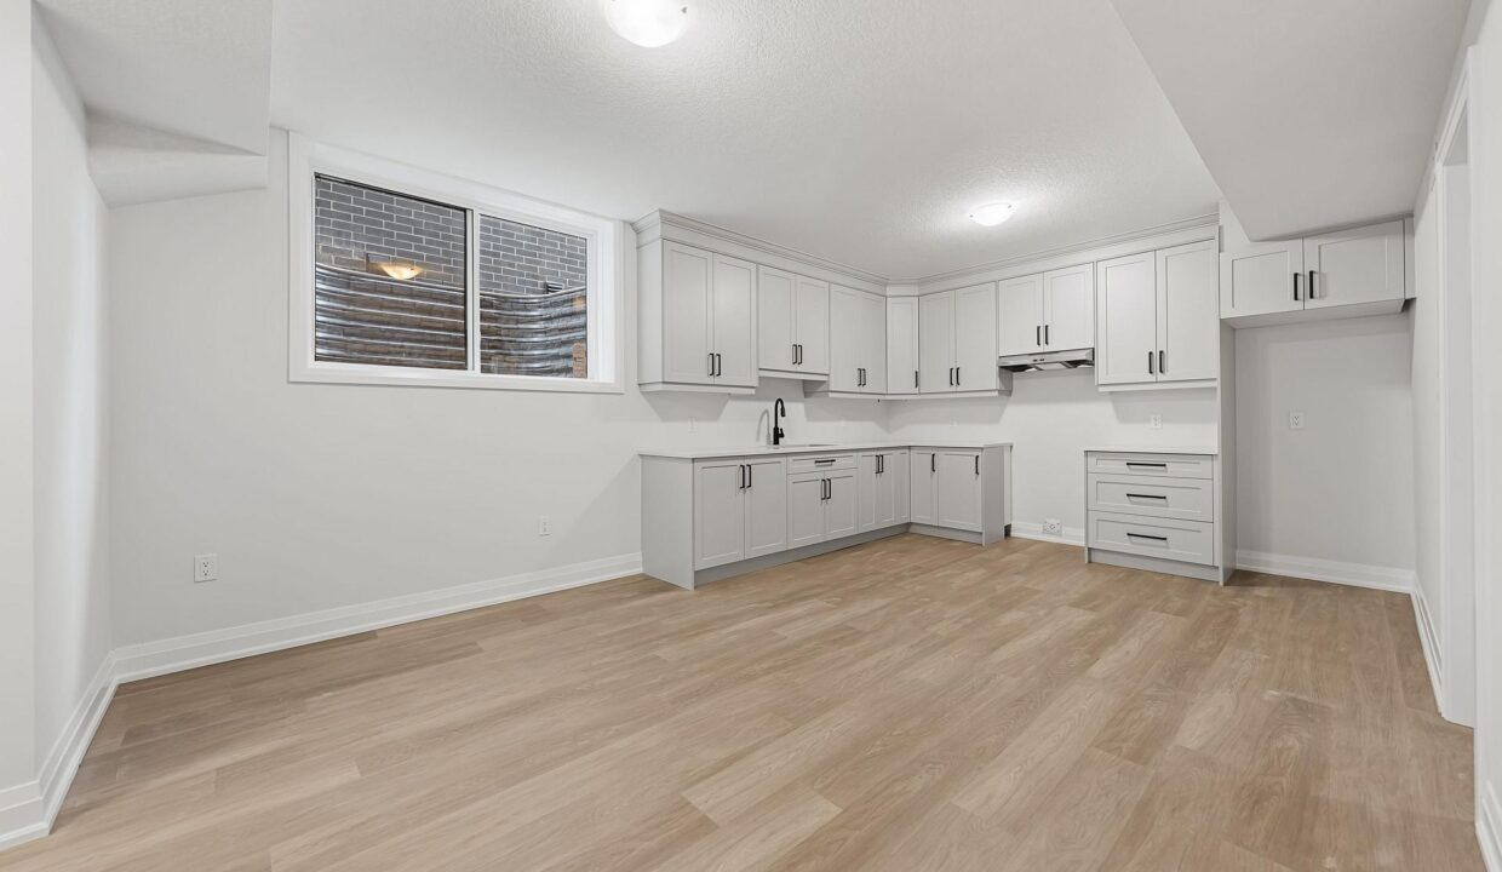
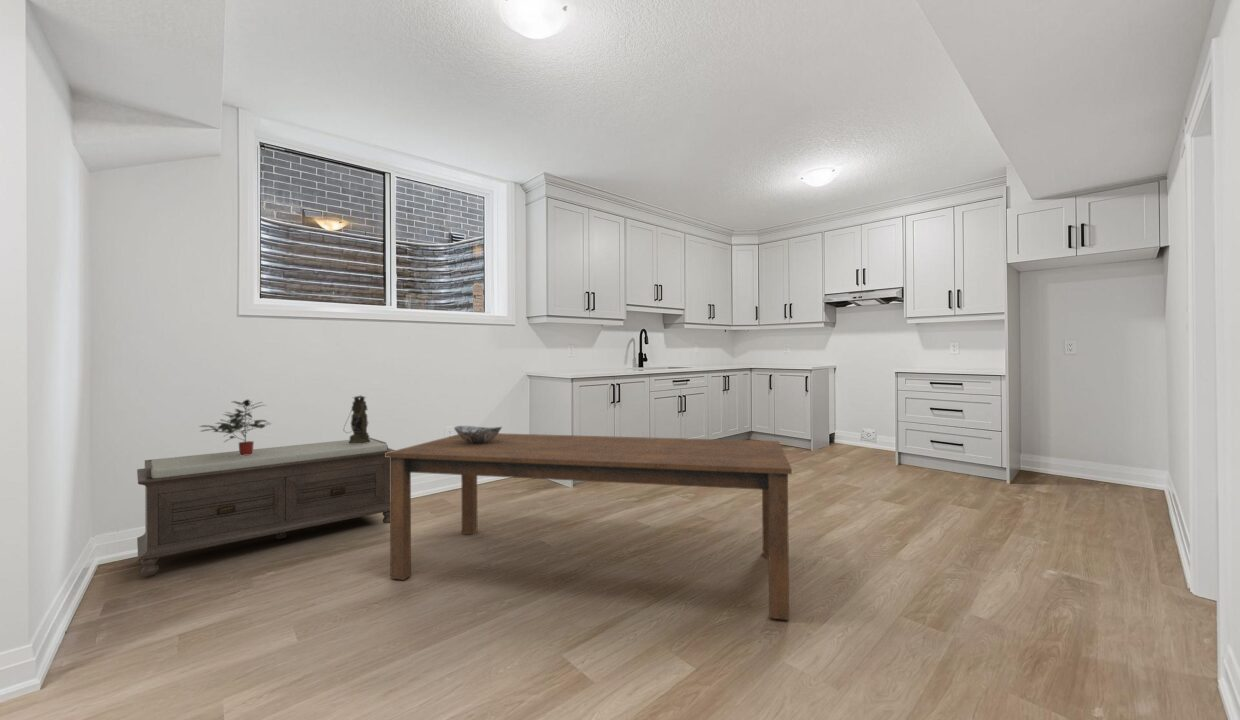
+ lantern (358, 418)
+ dining table (595, 481)
+ bench (278, 494)
+ potted plant (235, 427)
+ decorative bowl (478, 434)
